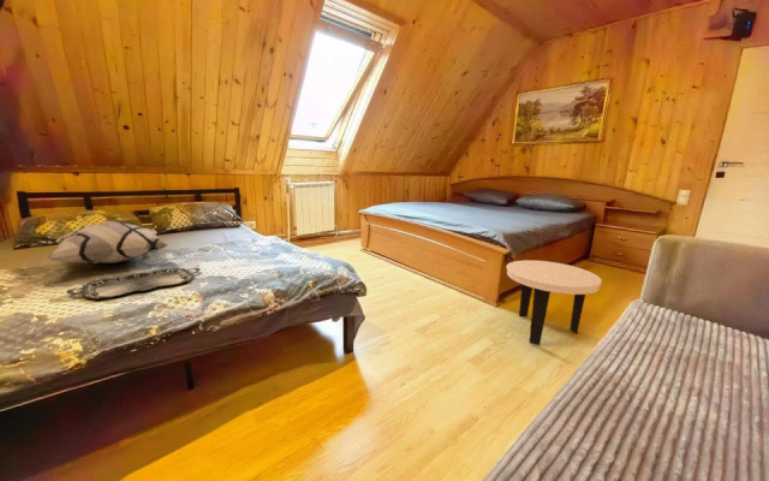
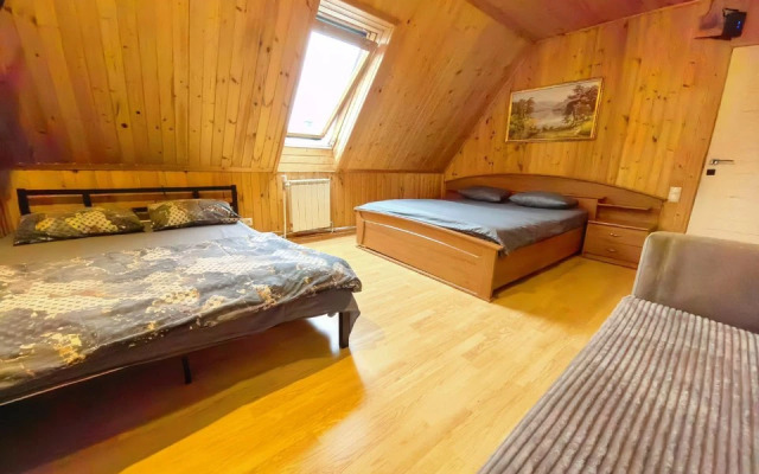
- decorative pillow (112, 242)
- serving tray (141, 280)
- side table (547, 302)
